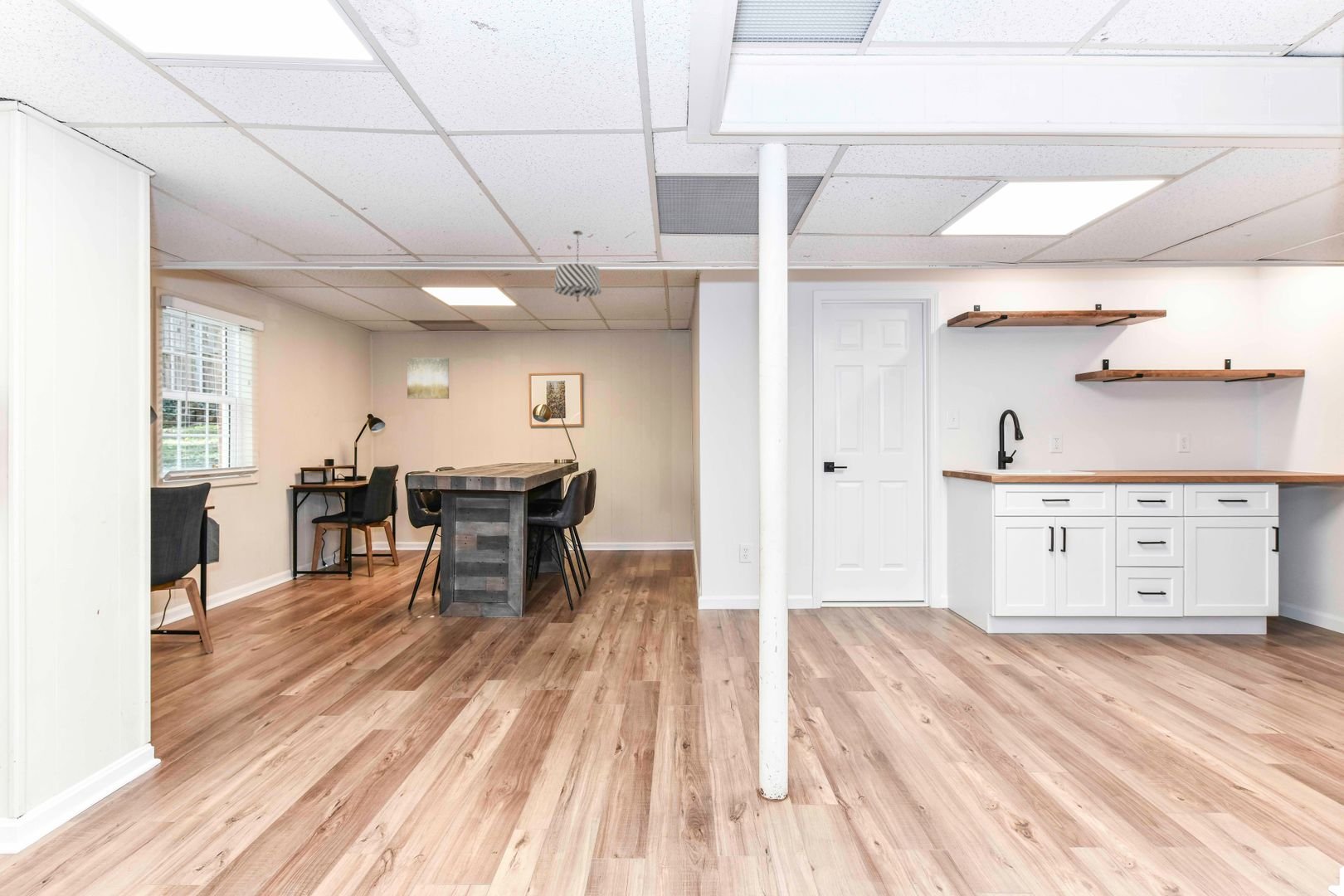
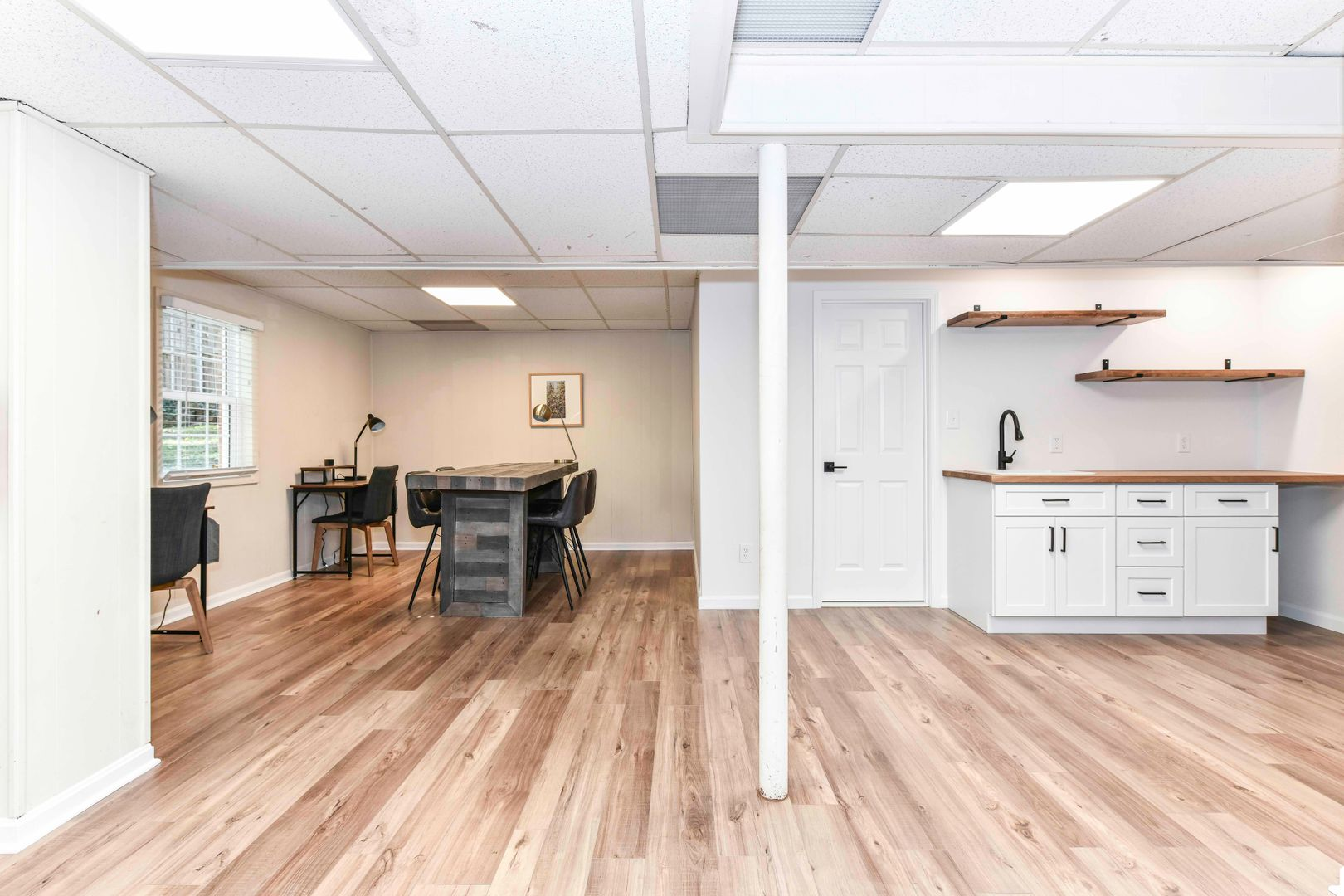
- pendant light (577, 266)
- wall art (428, 377)
